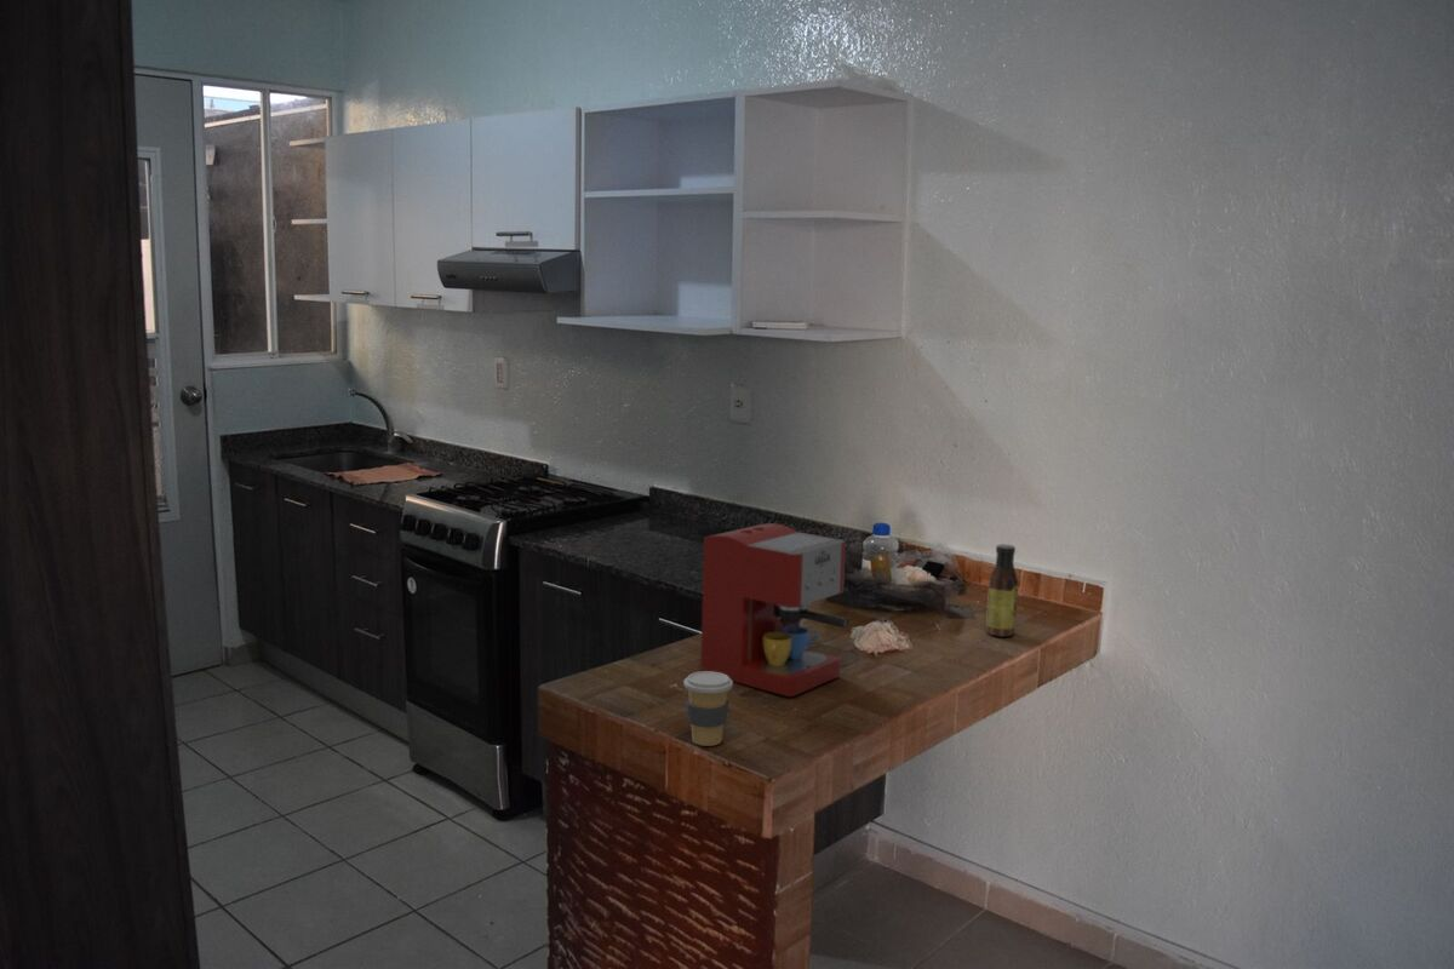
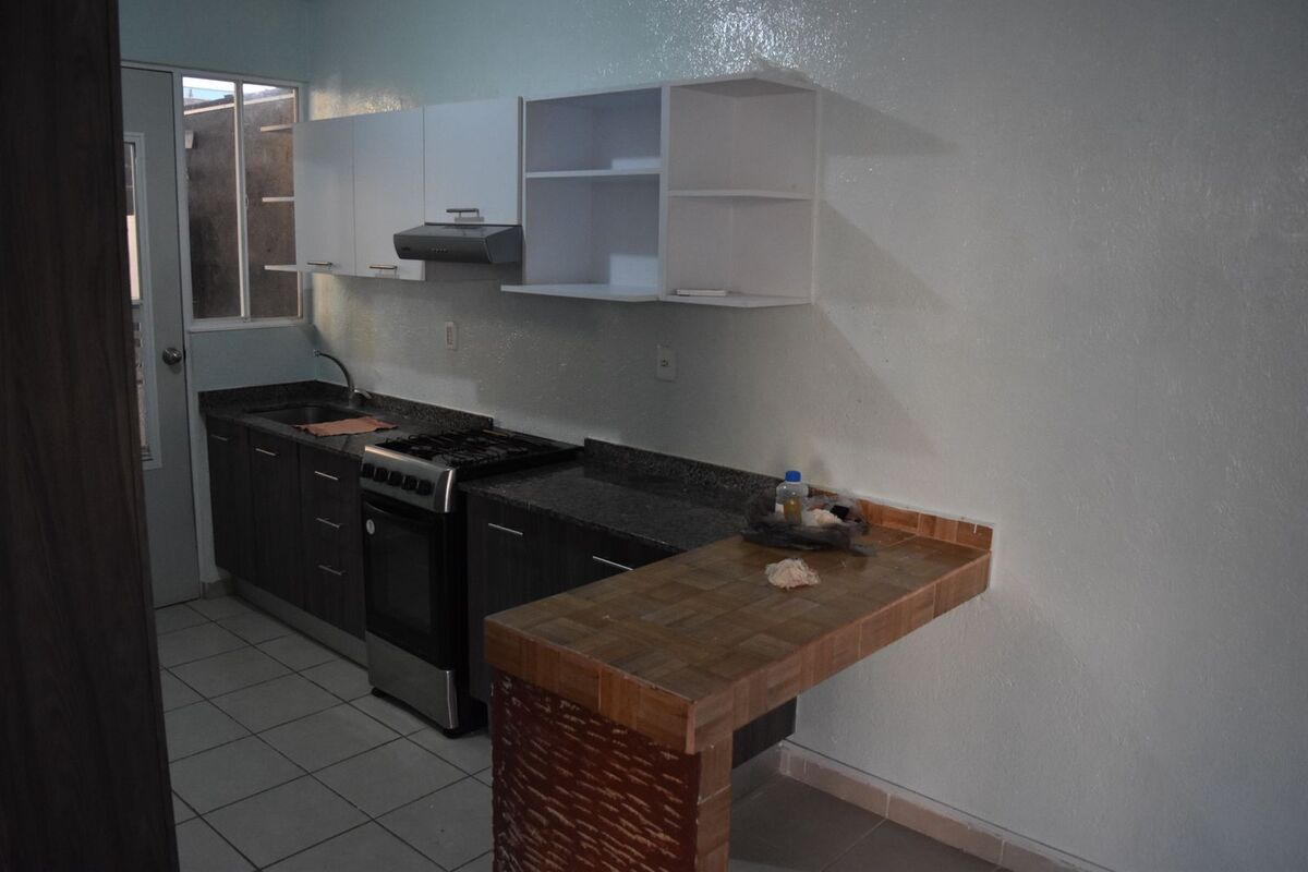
- coffee maker (772, 603)
- sauce bottle (1002, 590)
- coffee cup (708, 709)
